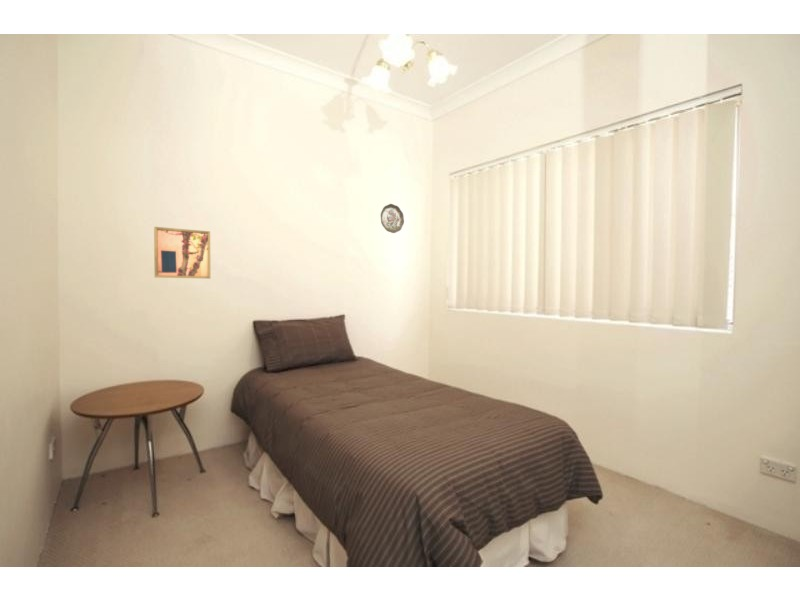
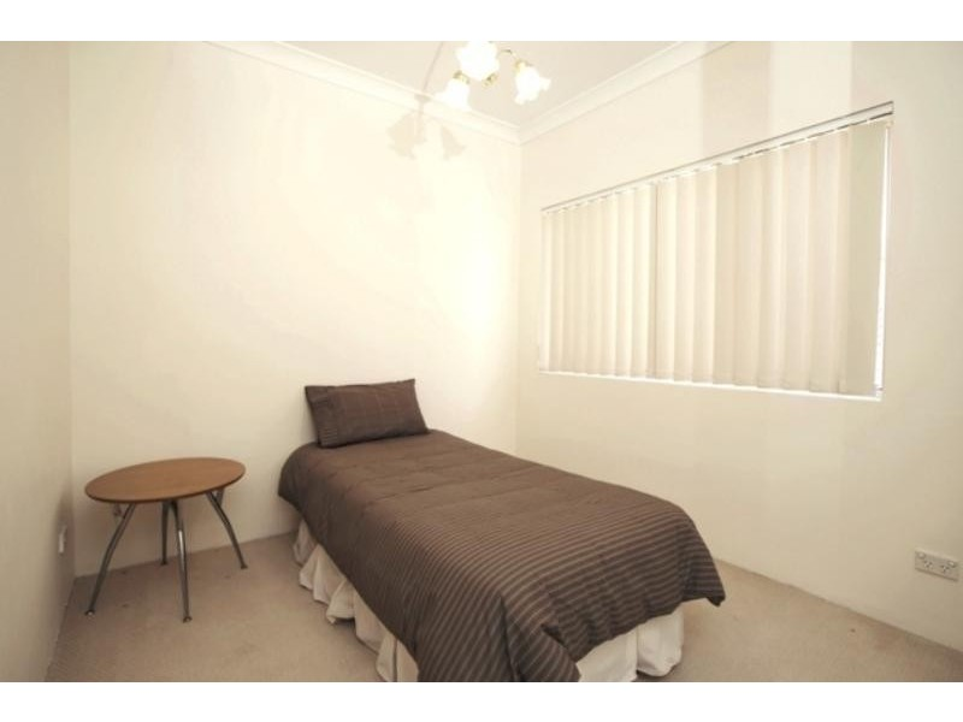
- decorative plate (391, 218)
- wall art (183, 253)
